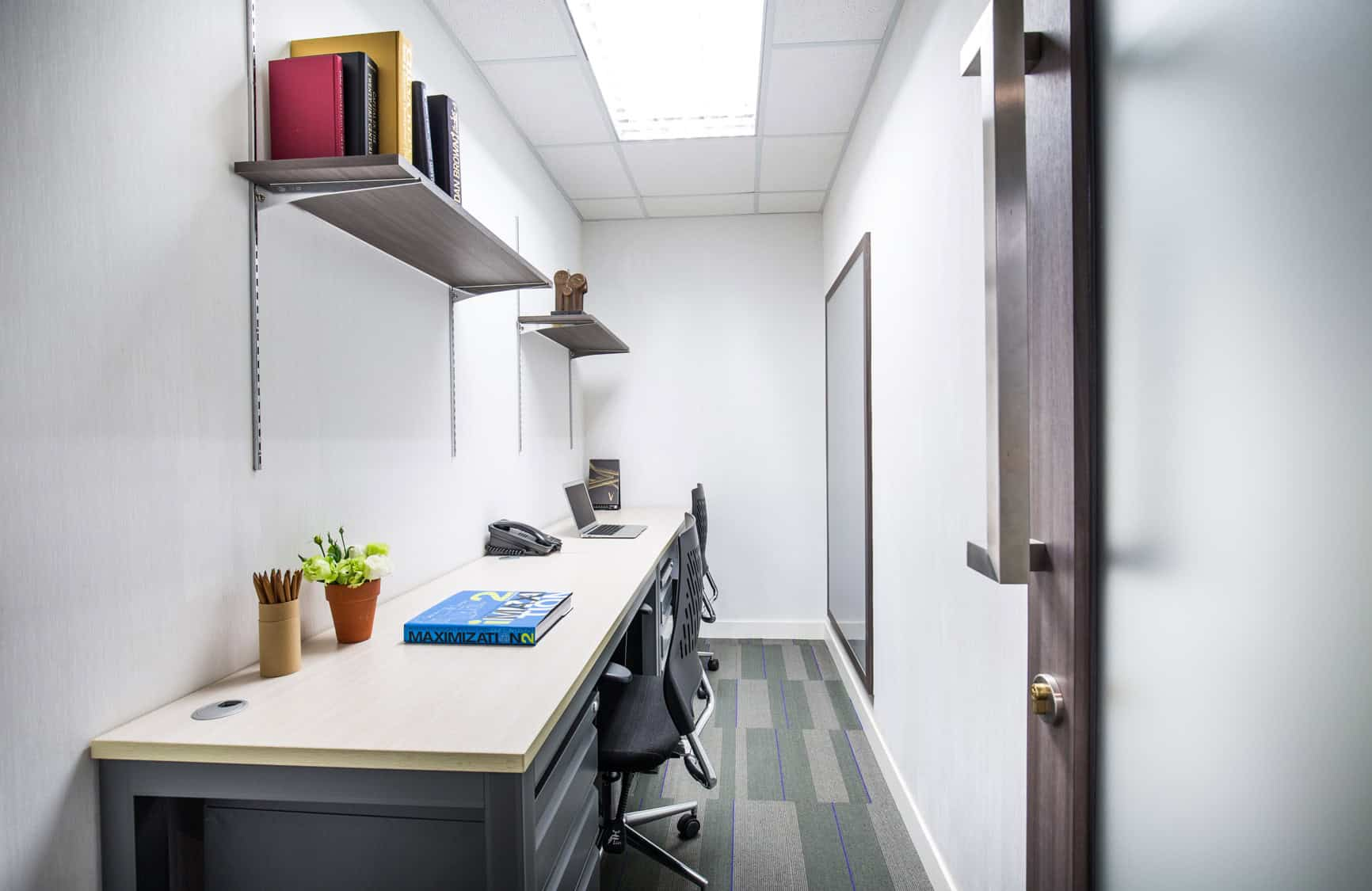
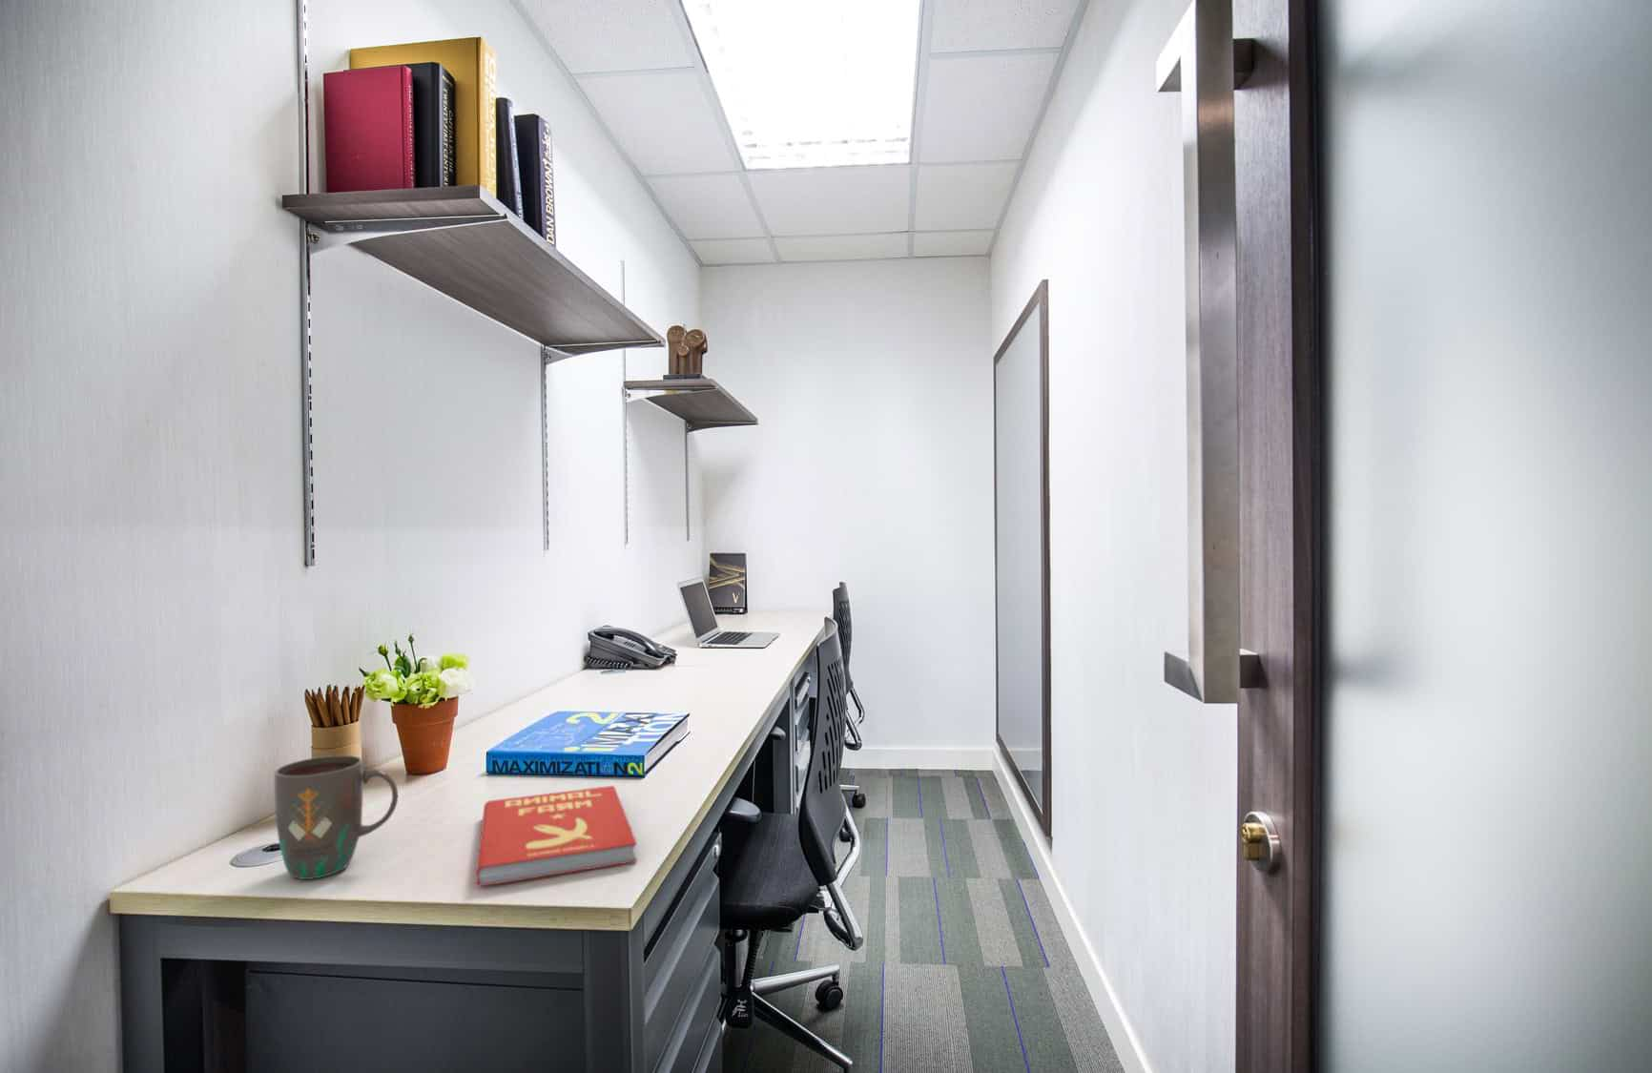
+ mug (337, 814)
+ book (554, 829)
